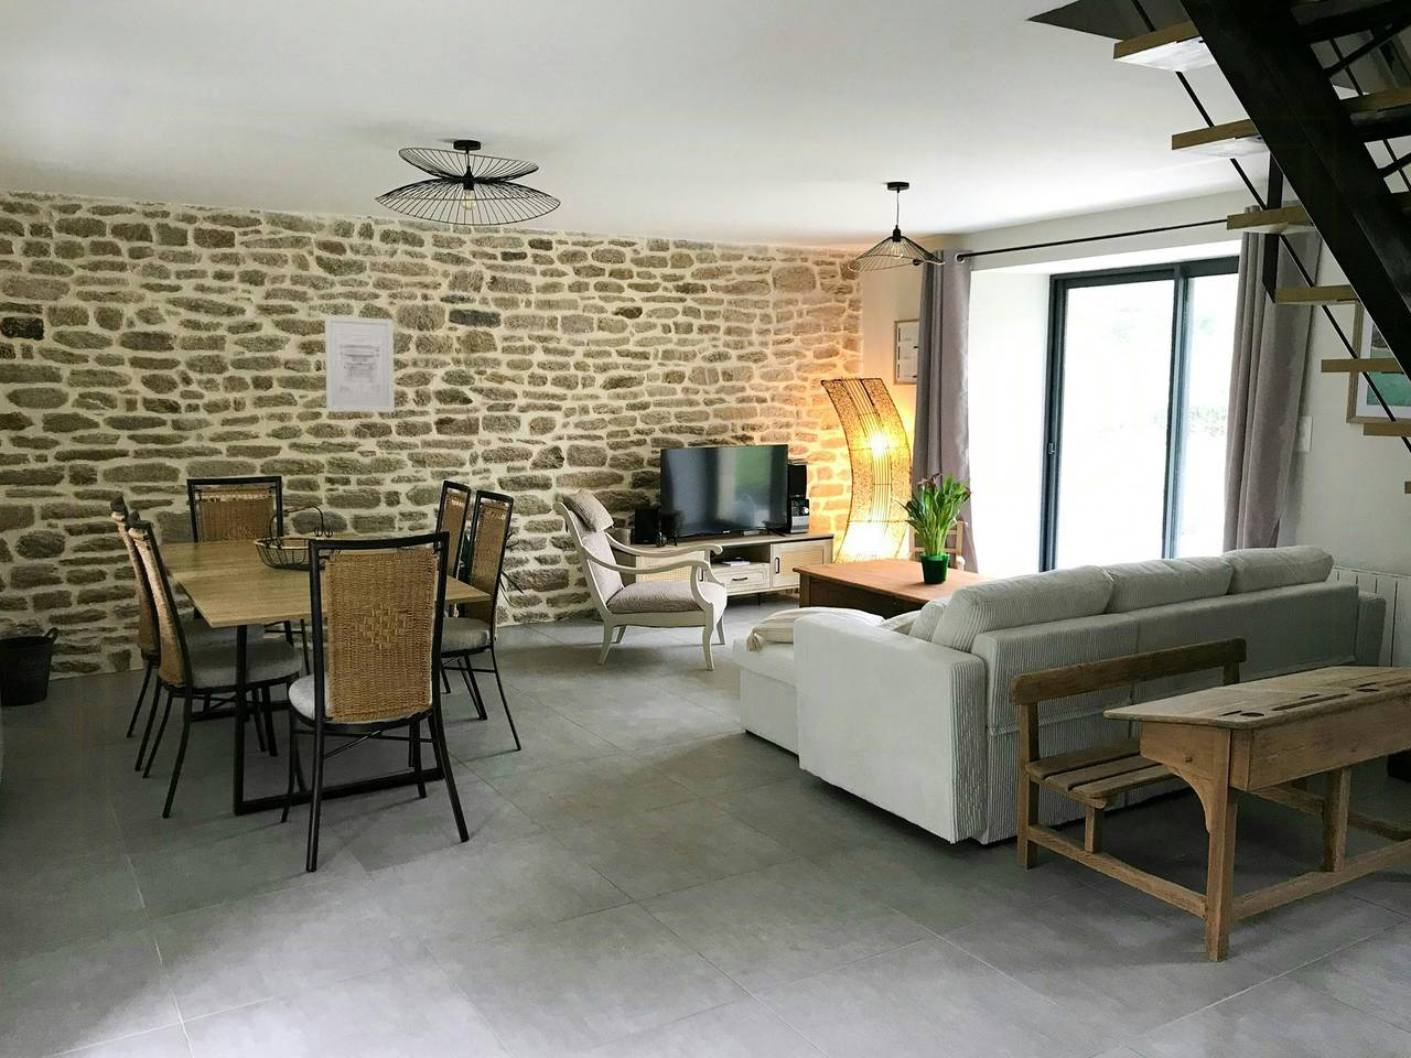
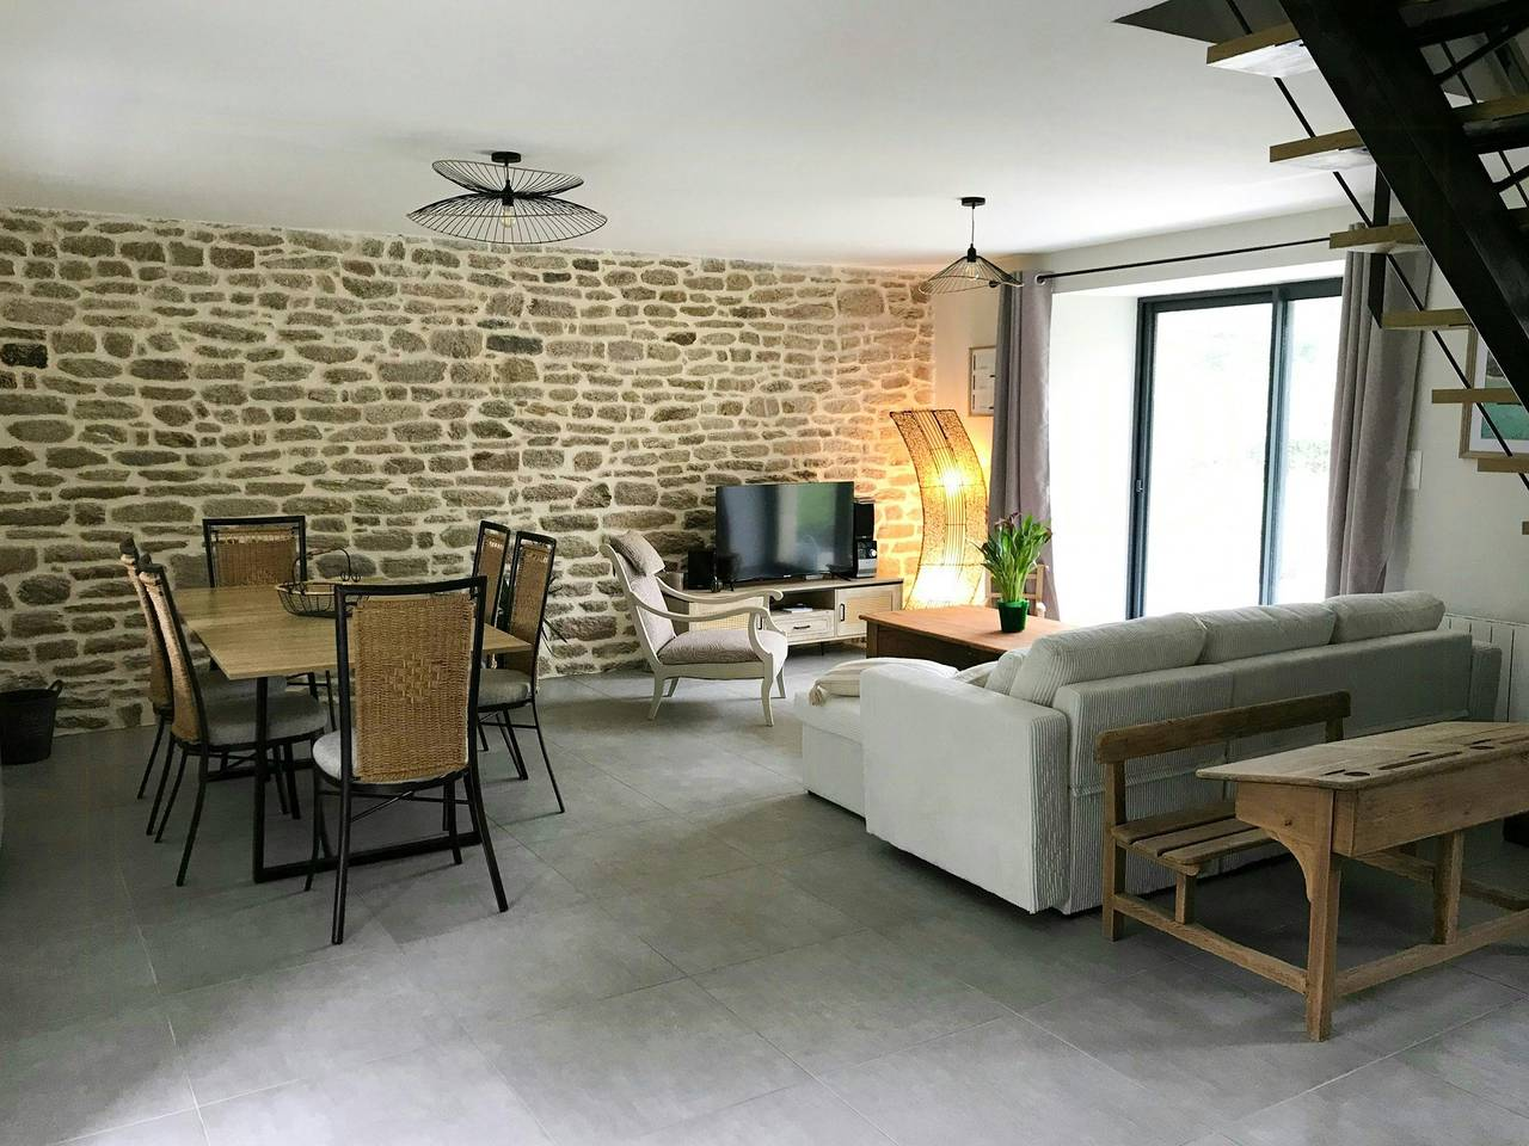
- wall art (359, 363)
